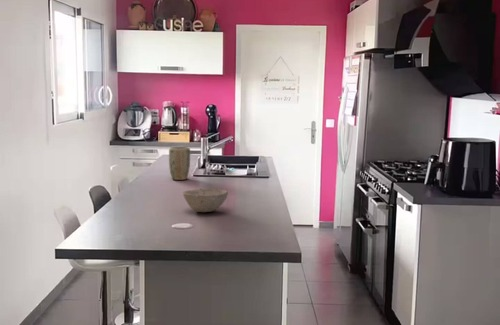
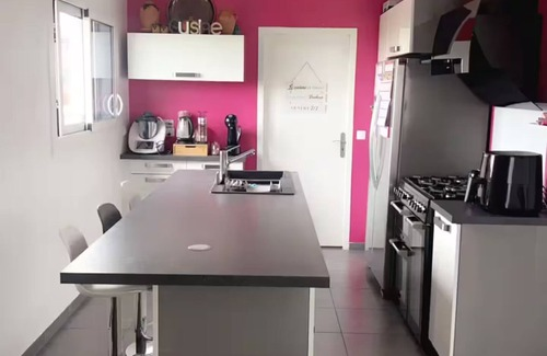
- bowl (205, 201)
- plant pot (179, 163)
